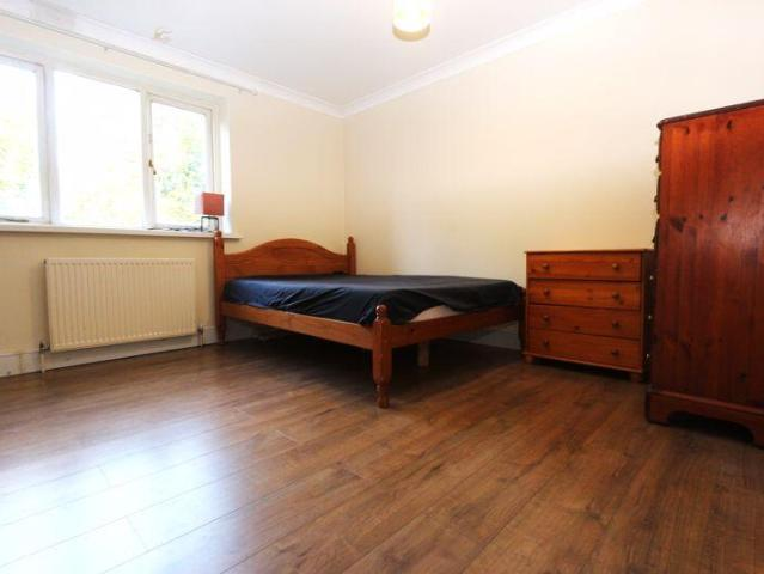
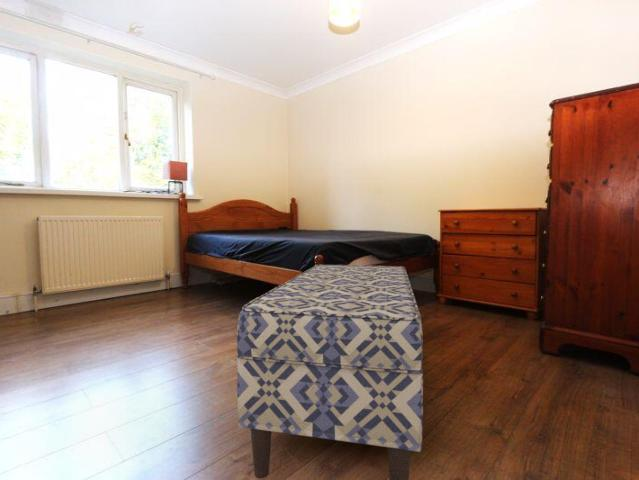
+ bench (348, 339)
